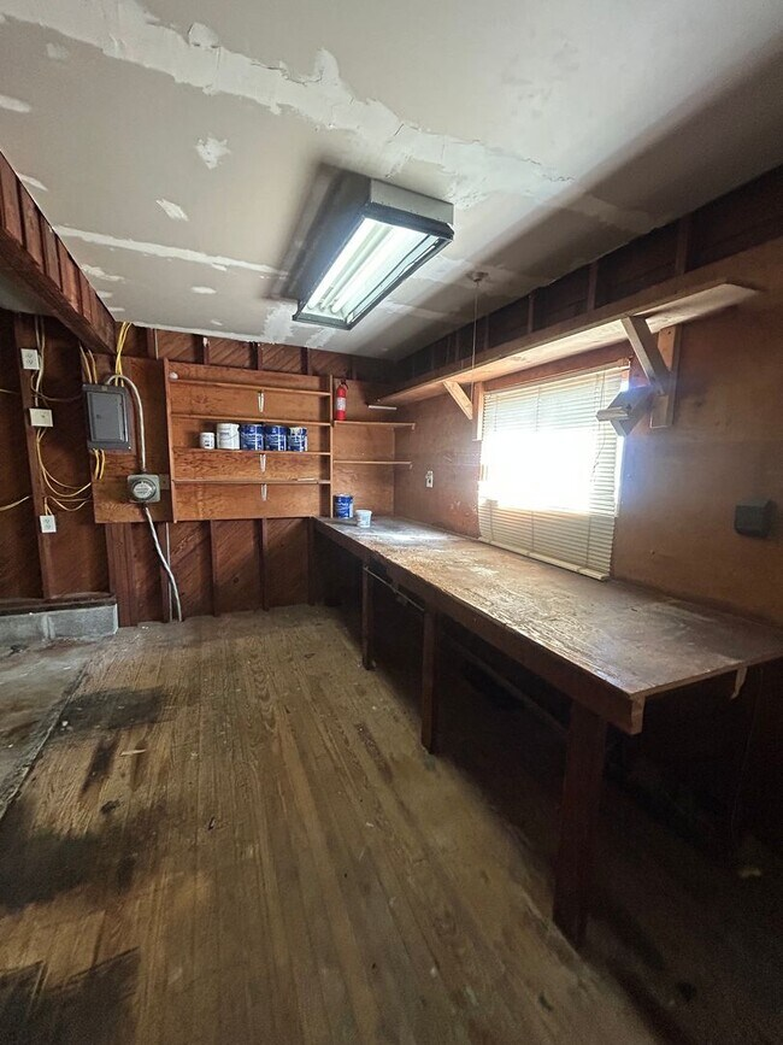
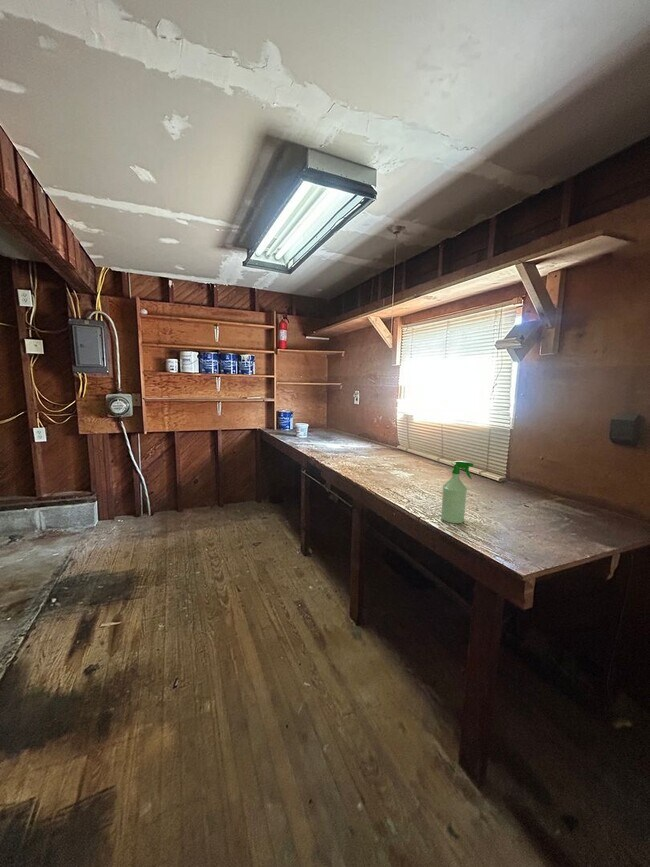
+ spray bottle (454, 490)
